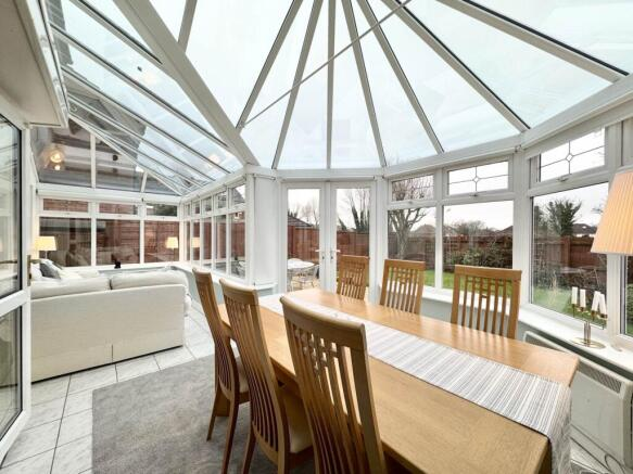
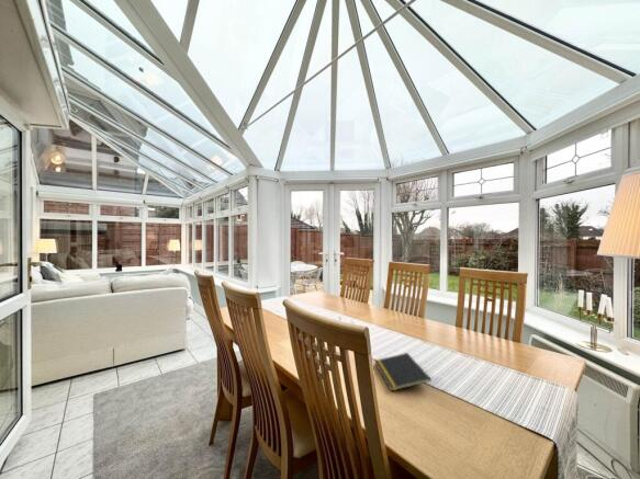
+ notepad (400, 369)
